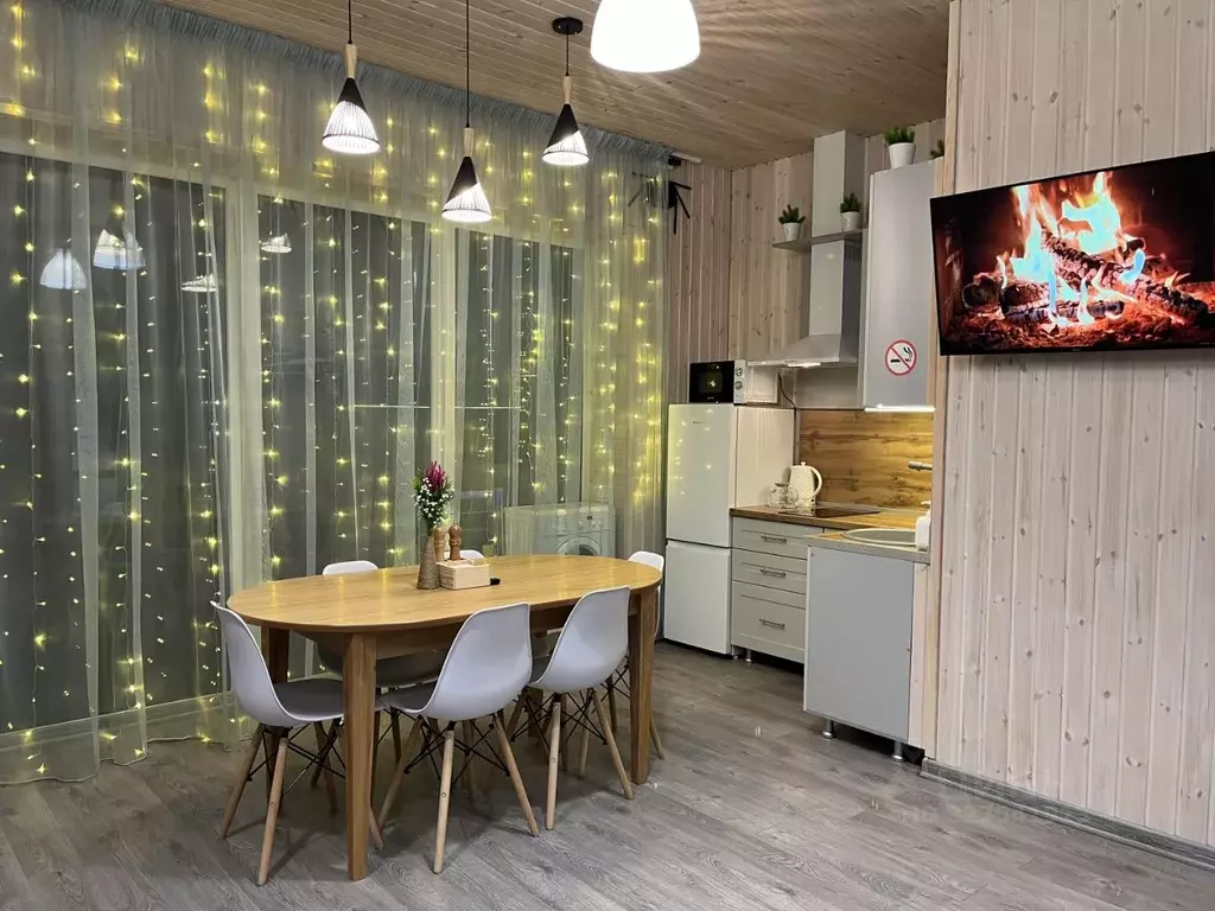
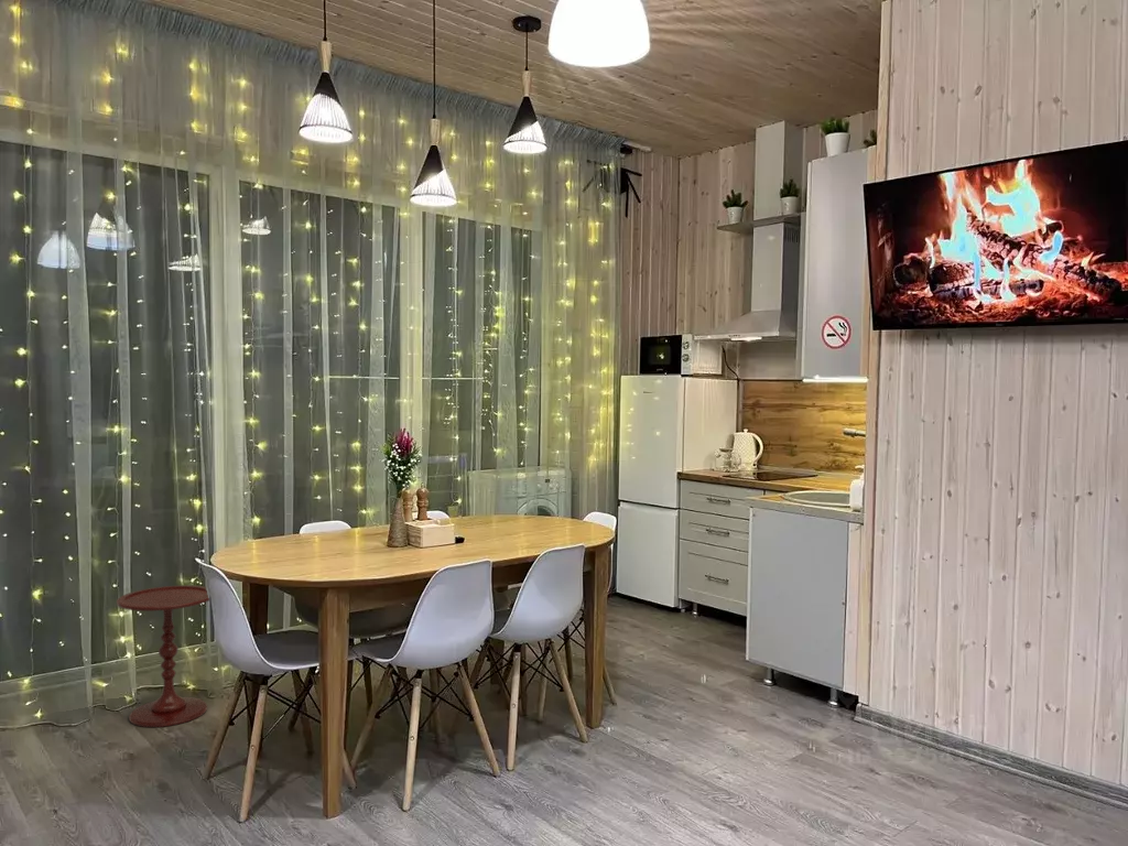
+ side table (167, 654)
